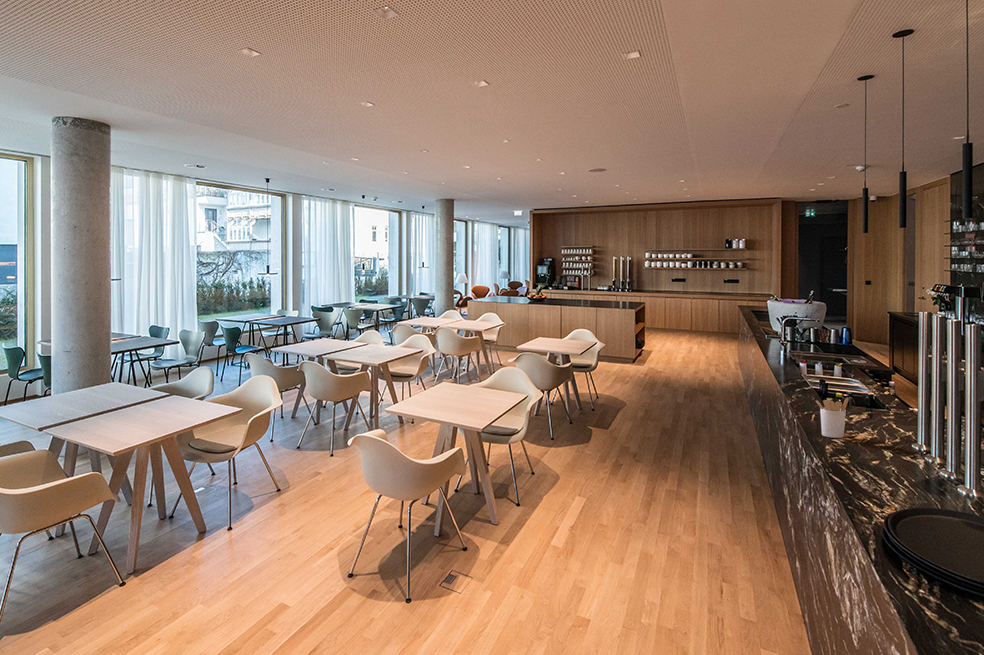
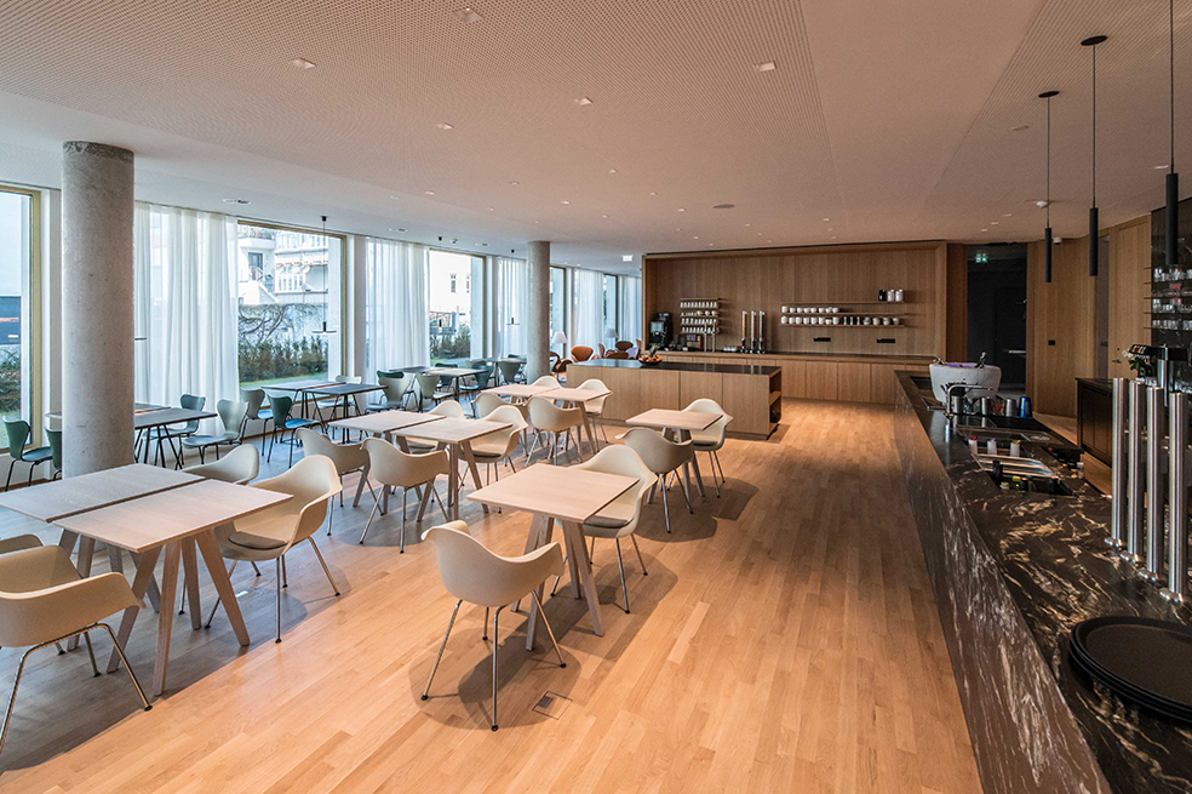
- utensil holder (832, 416)
